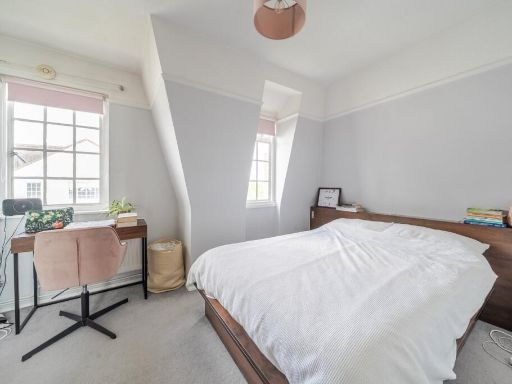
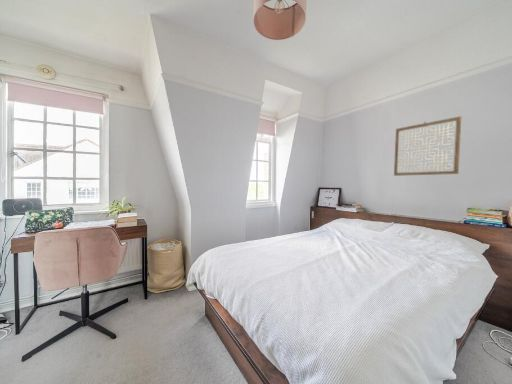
+ wall art (424, 147)
